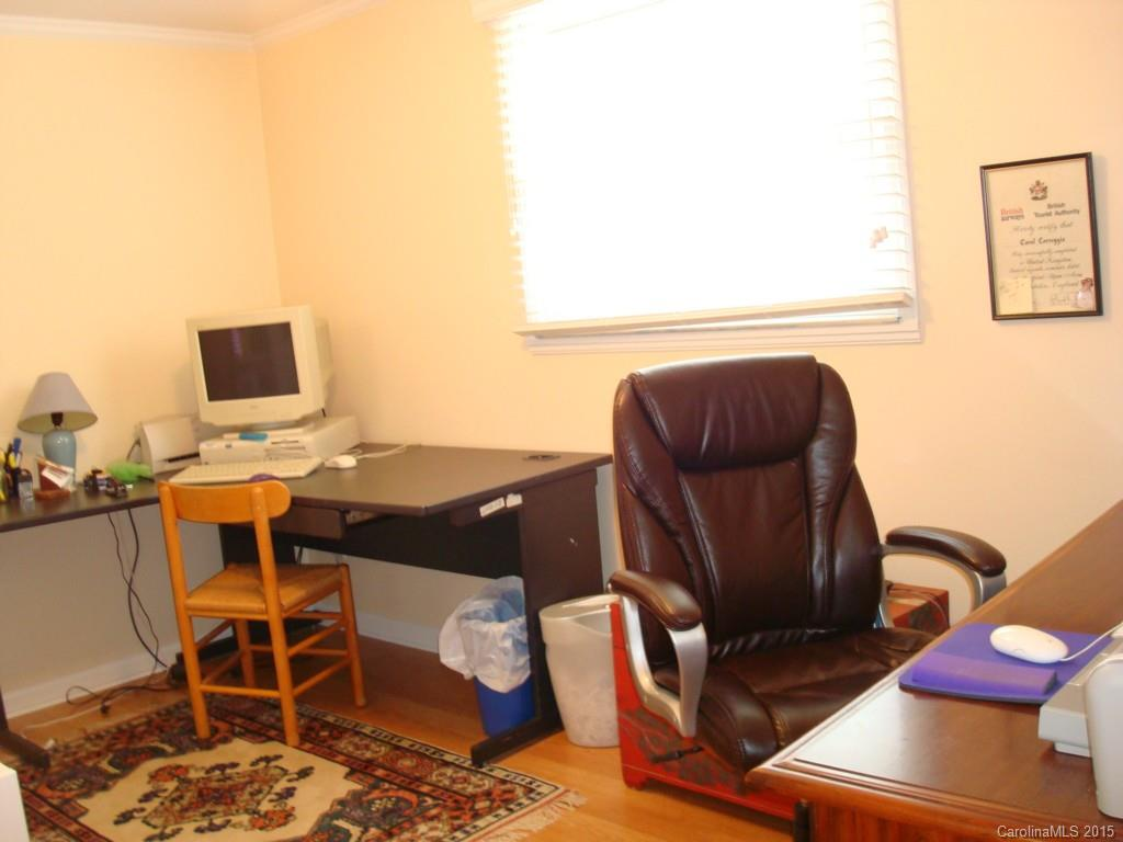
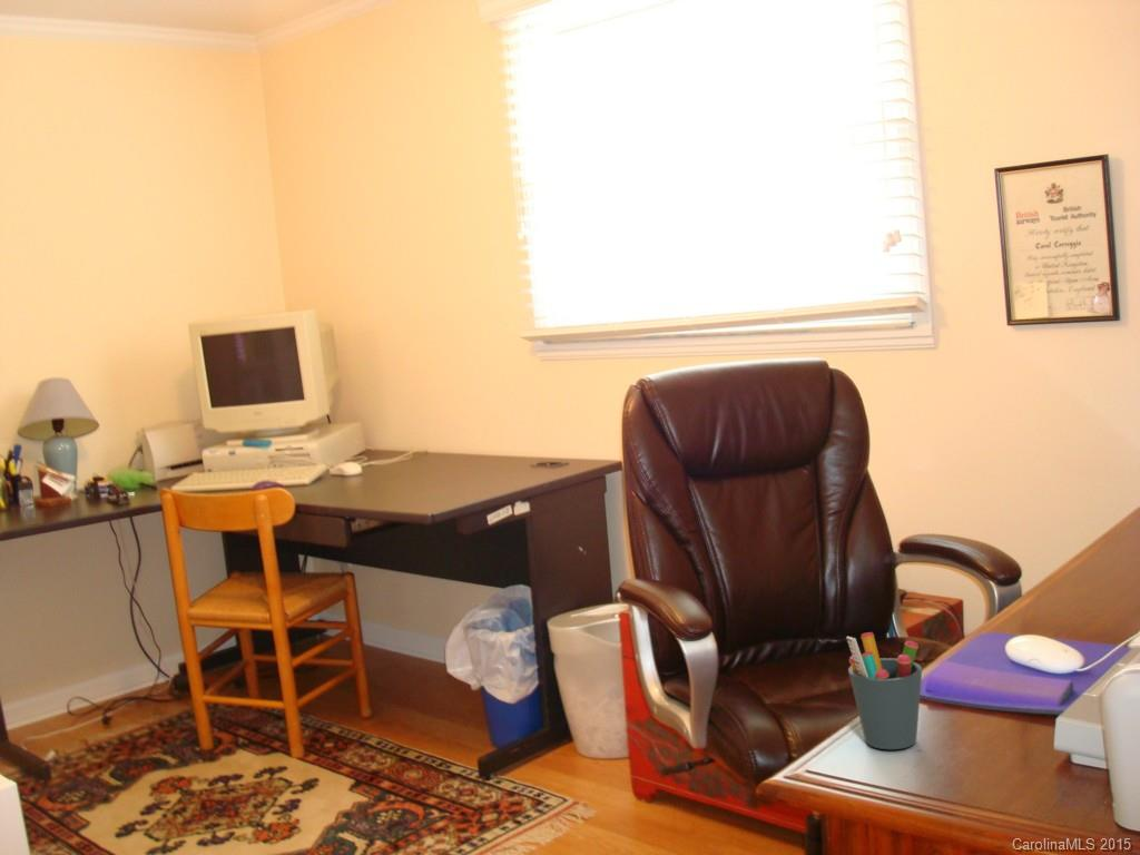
+ pen holder (885, 685)
